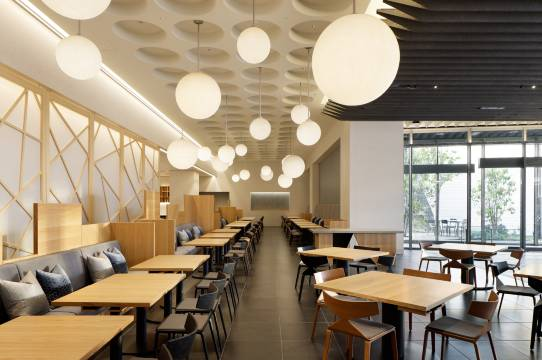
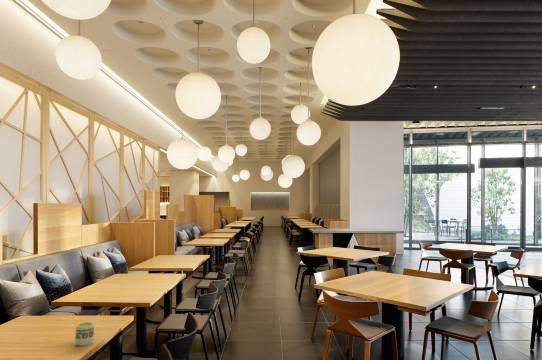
+ cup (84, 333)
